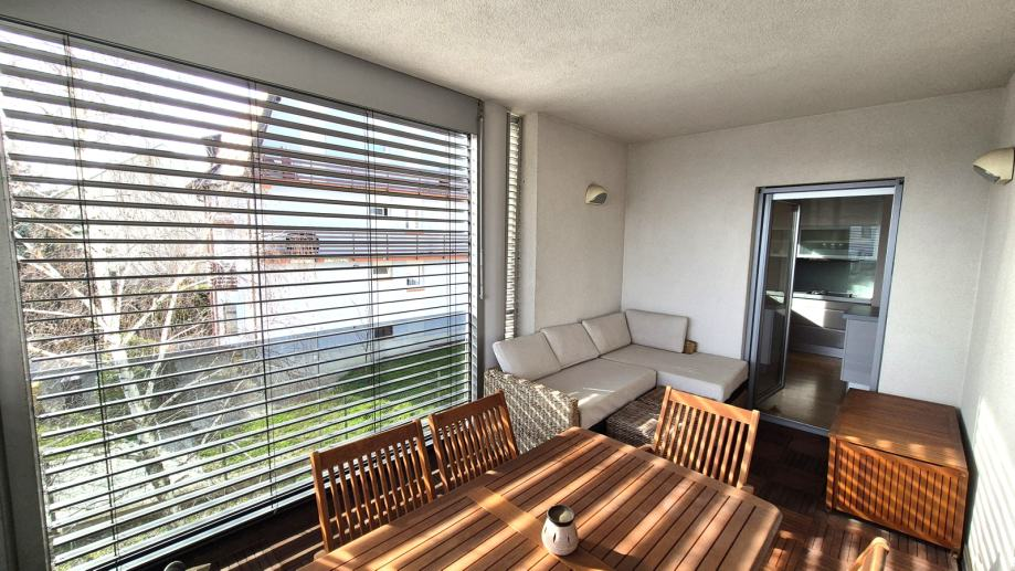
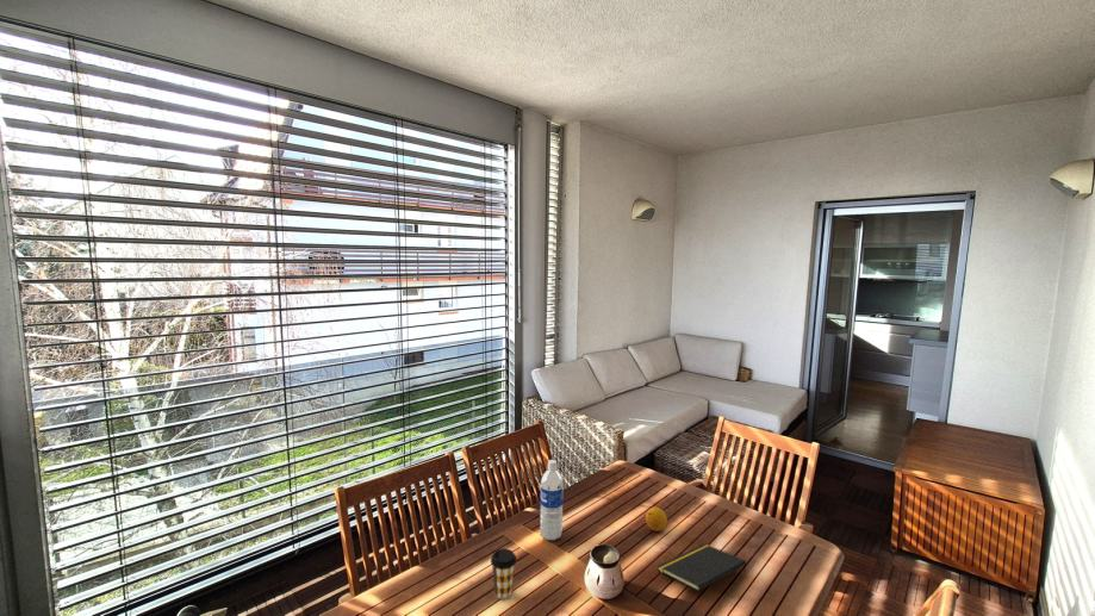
+ fruit (655, 518)
+ coffee cup (503, 573)
+ notepad (701, 565)
+ water bottle (552, 498)
